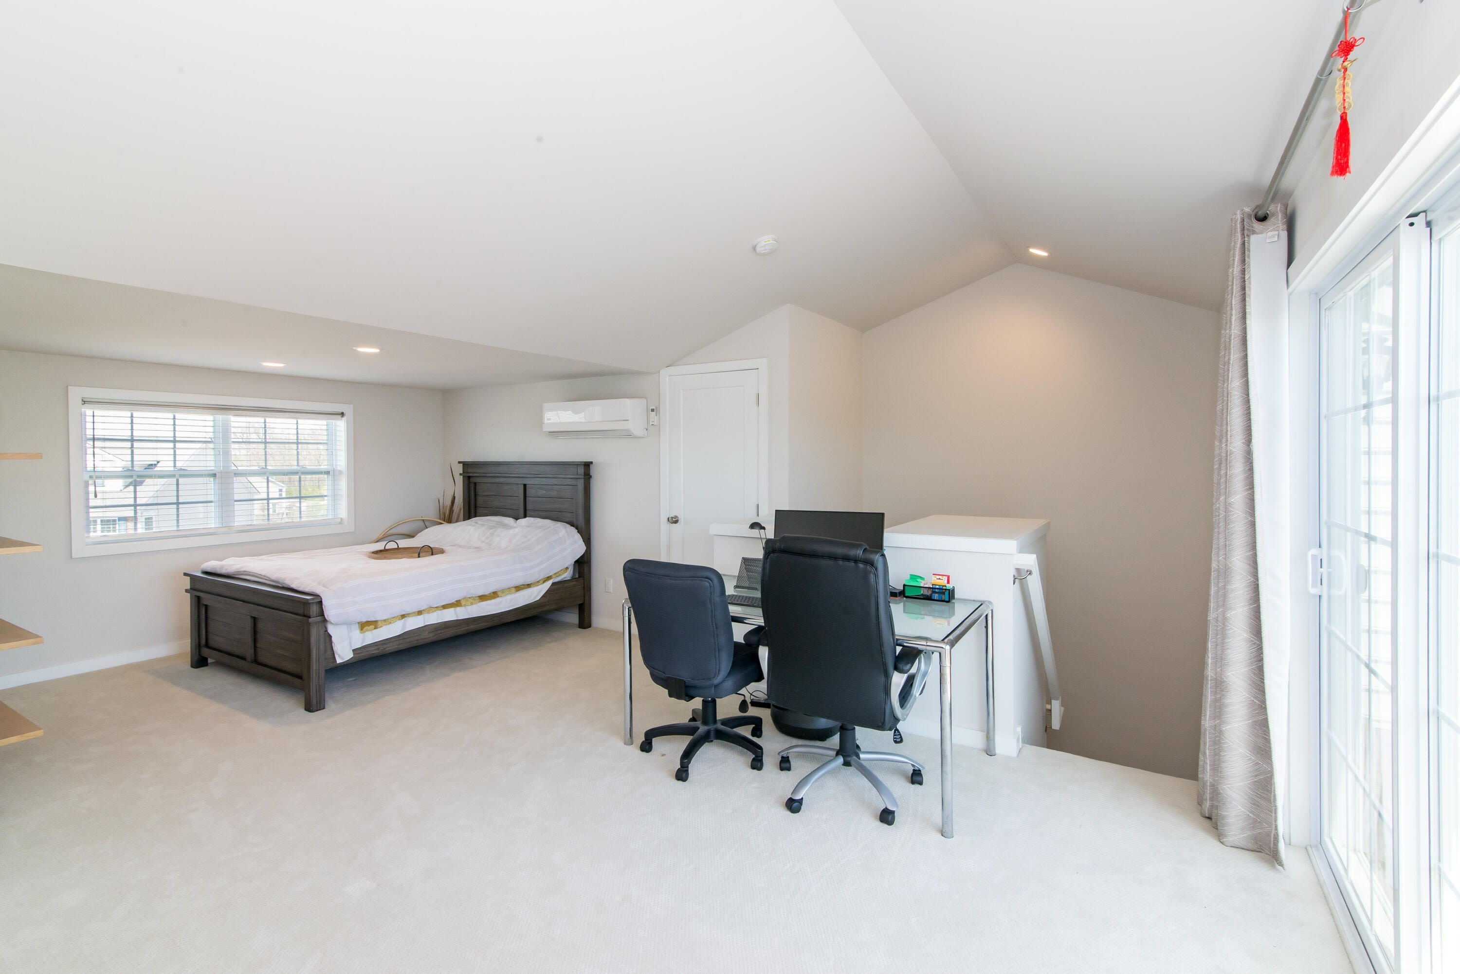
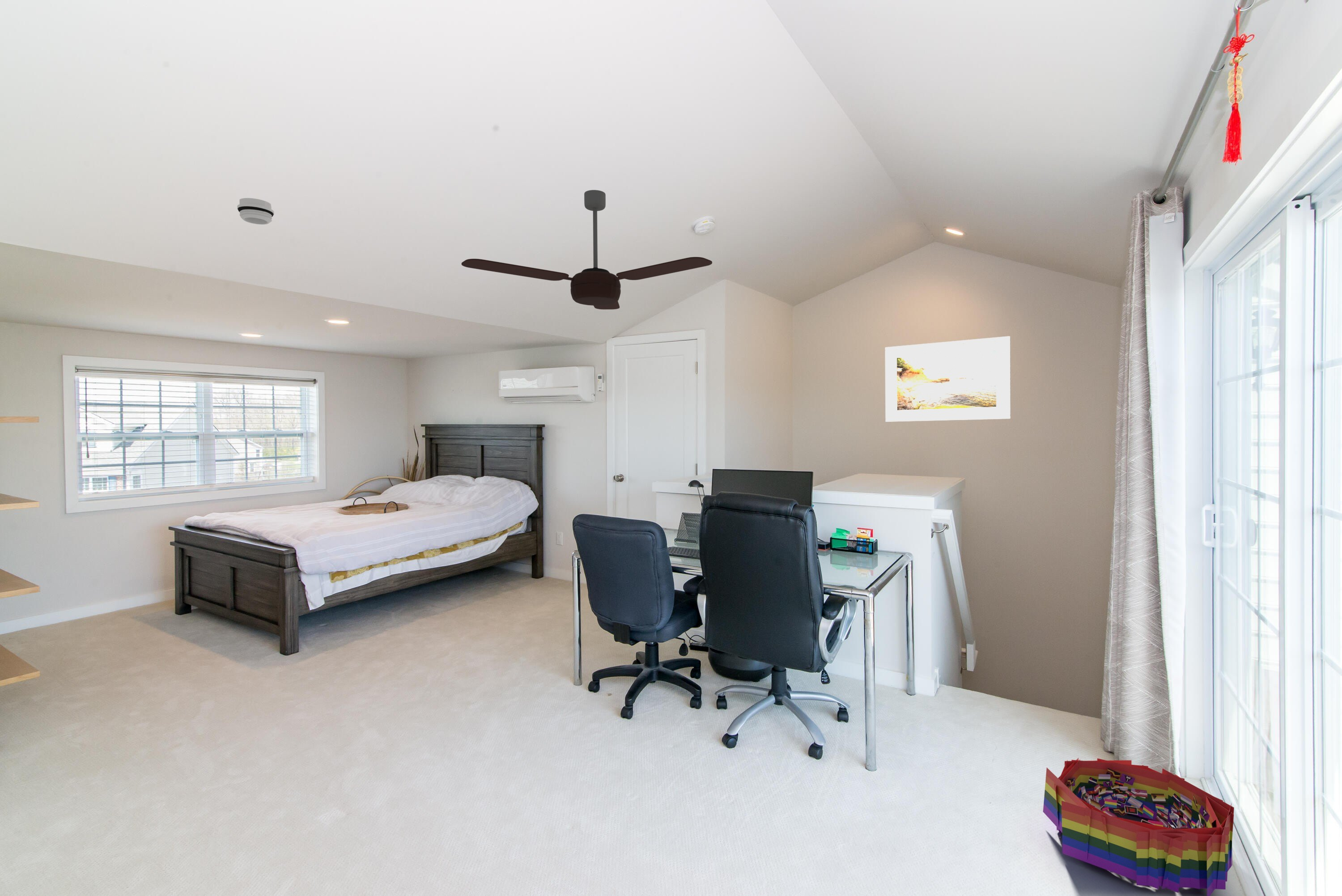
+ smoke detector (256, 212)
+ storage bin (1134, 815)
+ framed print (944, 381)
+ ceiling fan (593, 253)
